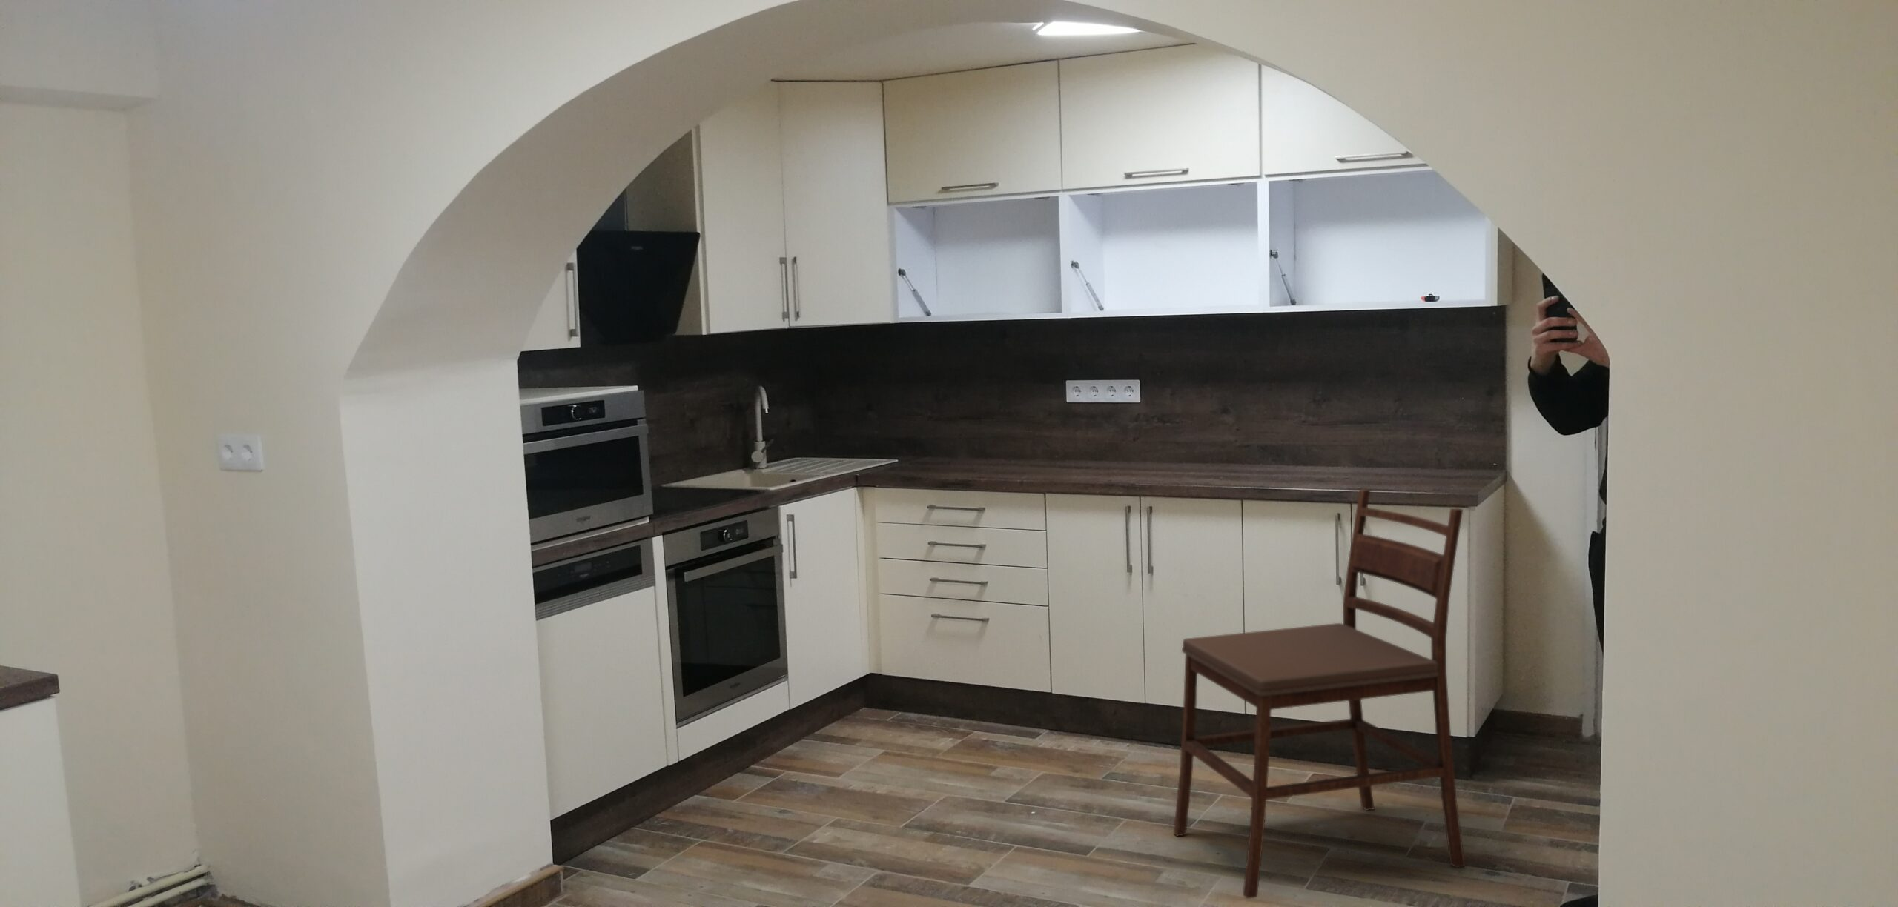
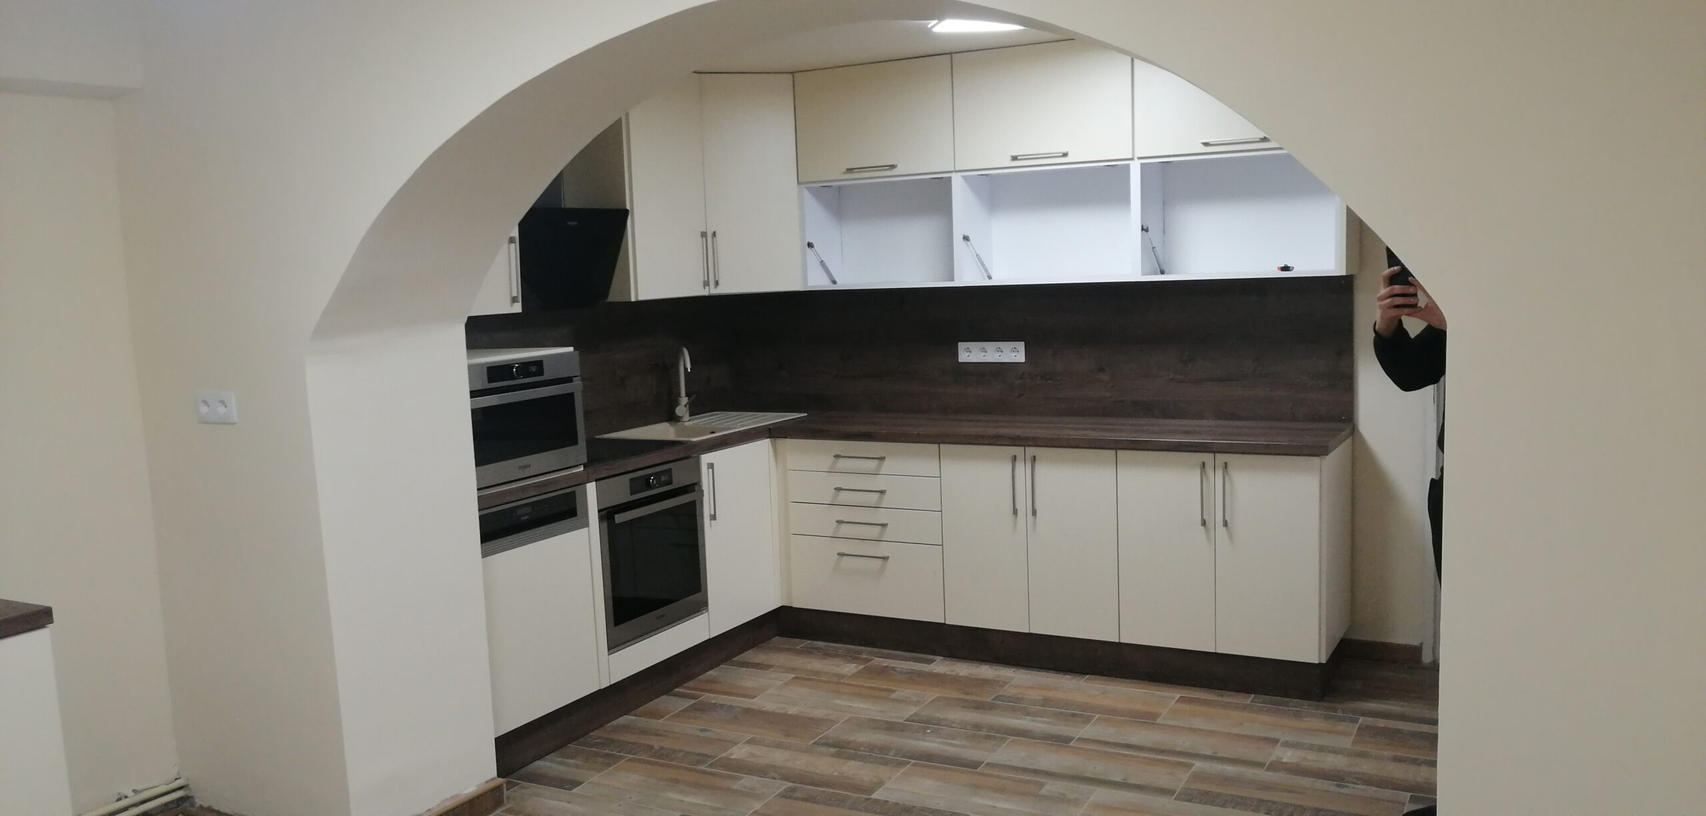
- dining chair (1310, 680)
